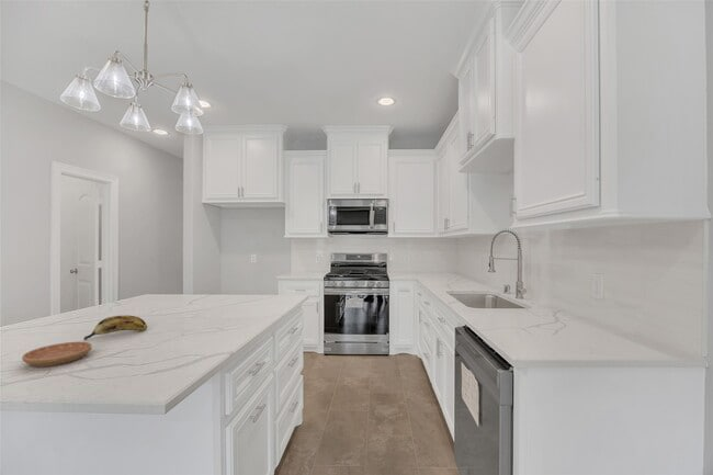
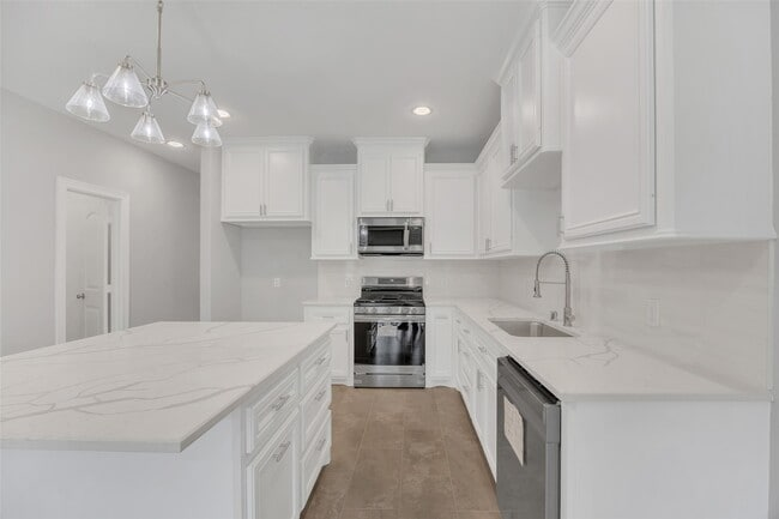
- saucer (58, 354)
- banana (117, 325)
